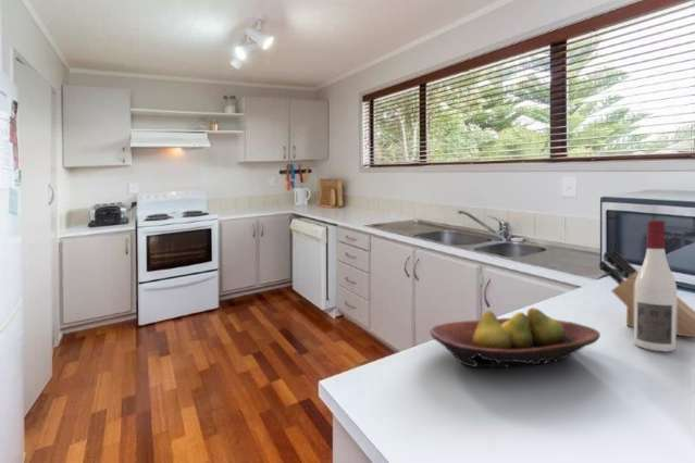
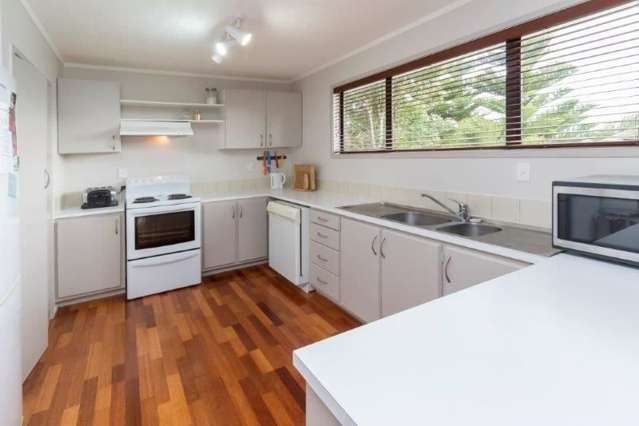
- knife block (634, 284)
- fruit bowl (512, 333)
- alcohol (655, 284)
